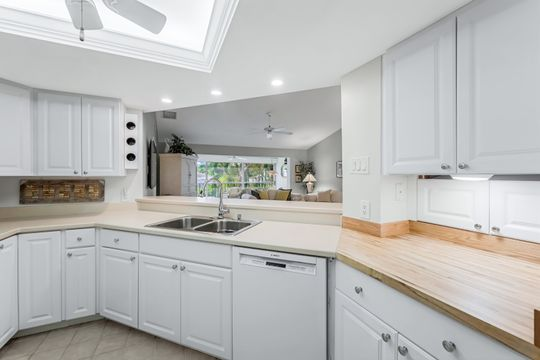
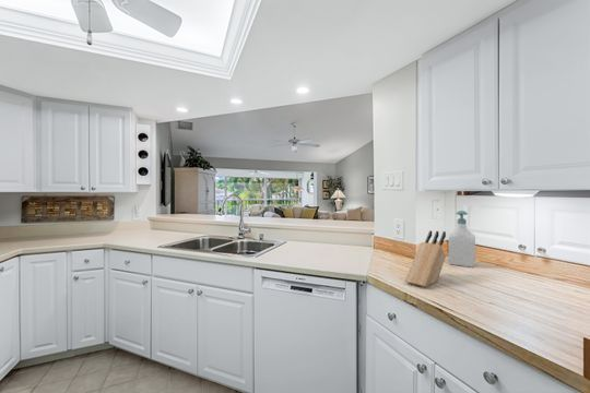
+ knife block (427, 255)
+ soap bottle (461, 237)
